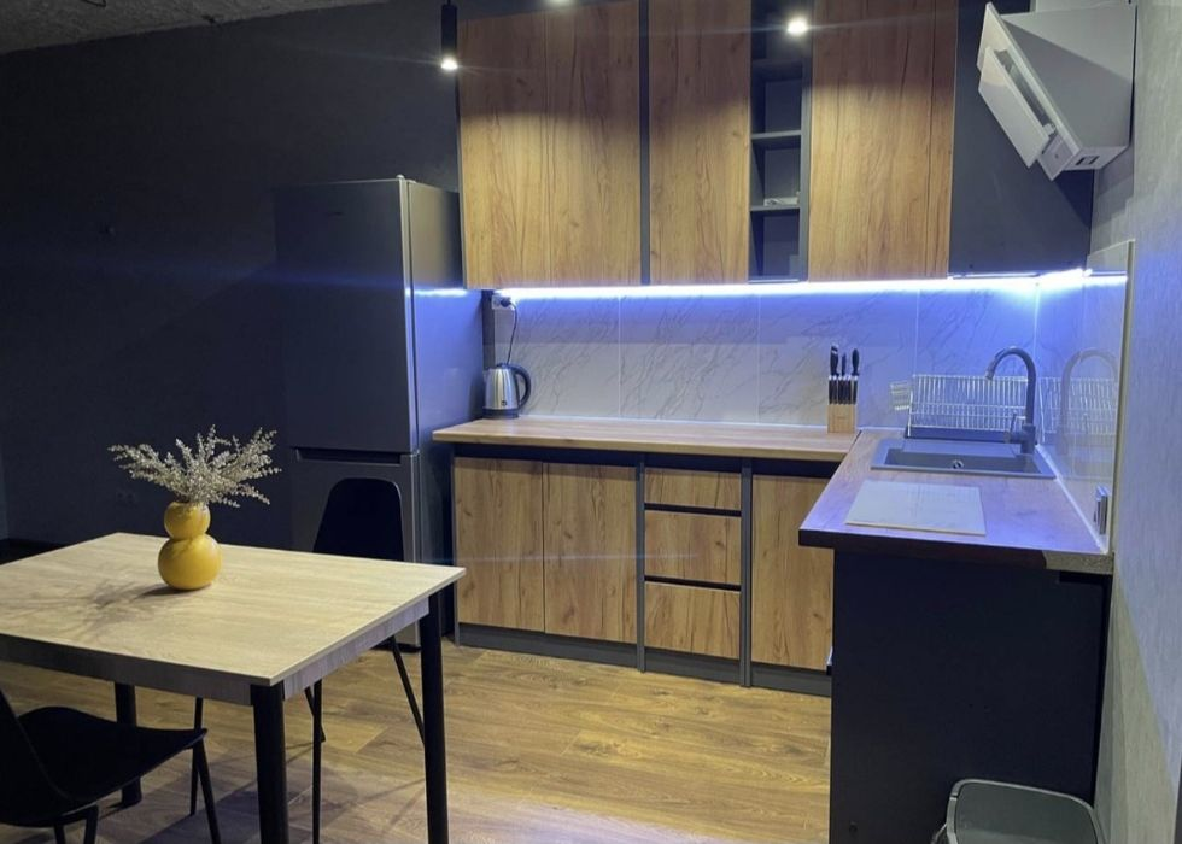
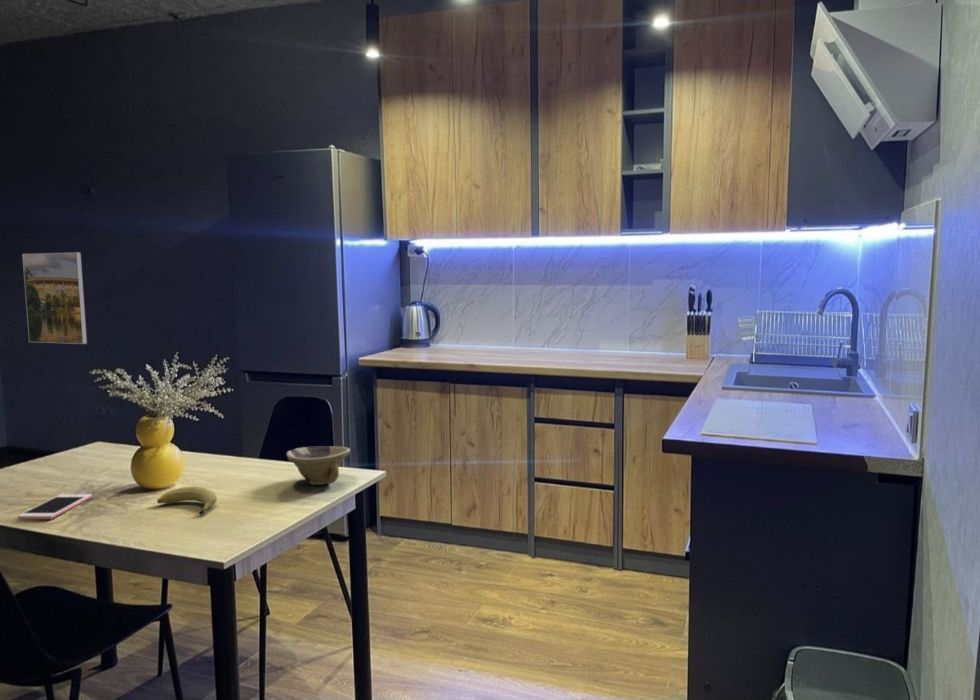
+ bowl (318, 466)
+ fruit (192, 498)
+ cell phone (56, 506)
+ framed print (54, 298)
